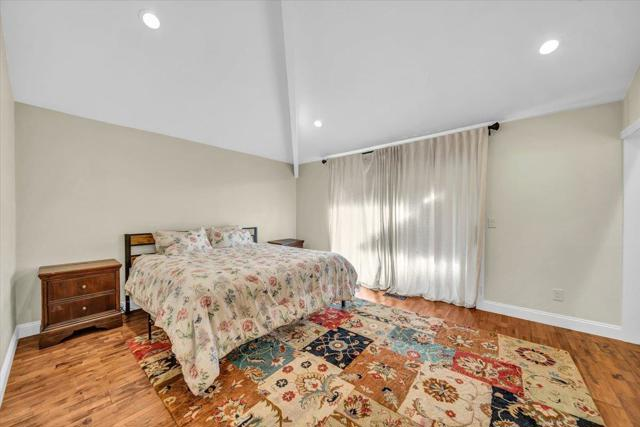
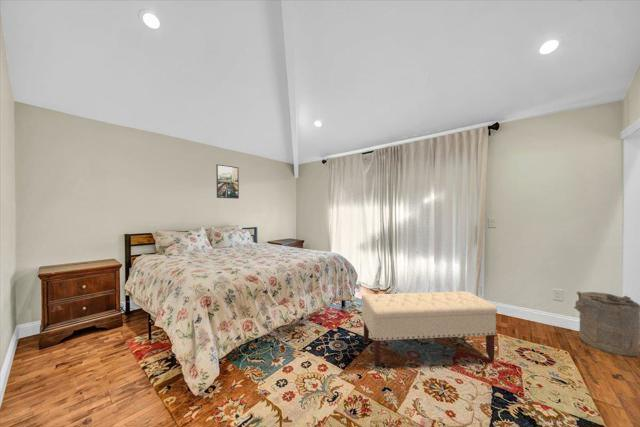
+ laundry hamper (604, 318)
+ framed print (227, 182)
+ bench (424, 324)
